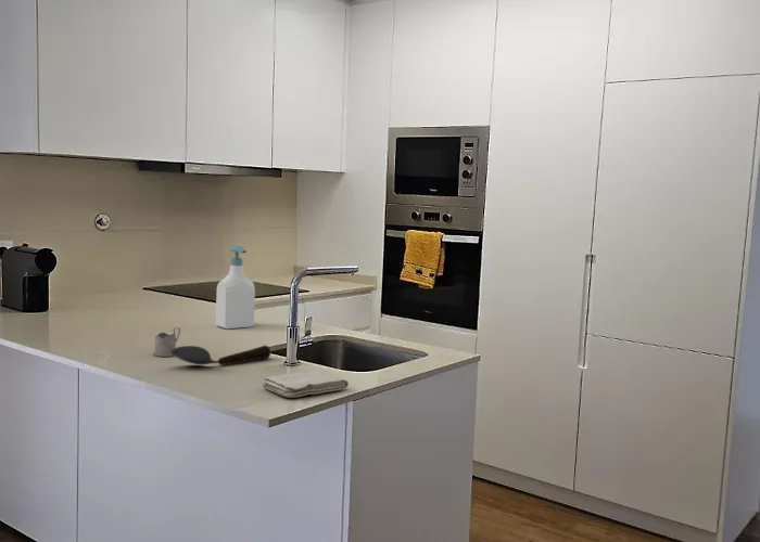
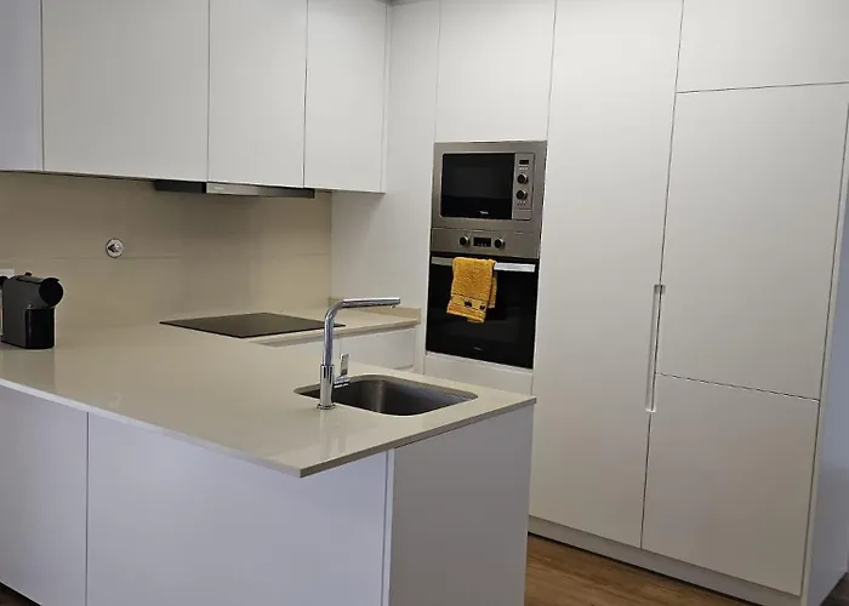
- spoon (223, 357)
- tea glass holder (167, 337)
- washcloth (304, 383)
- soap bottle (237, 286)
